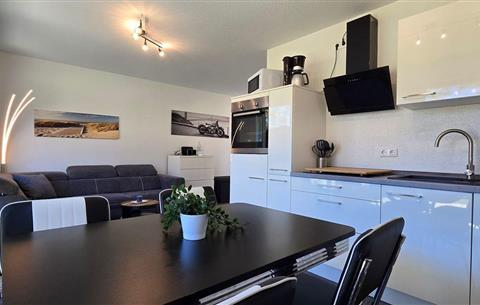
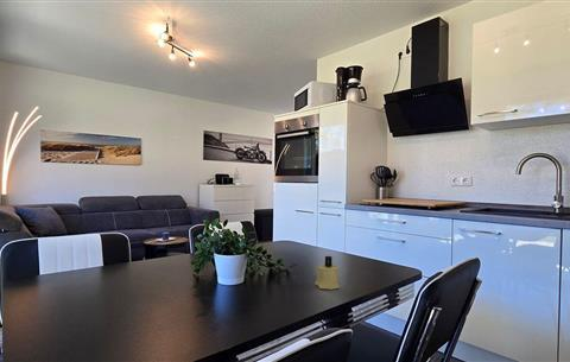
+ candle (327, 271)
